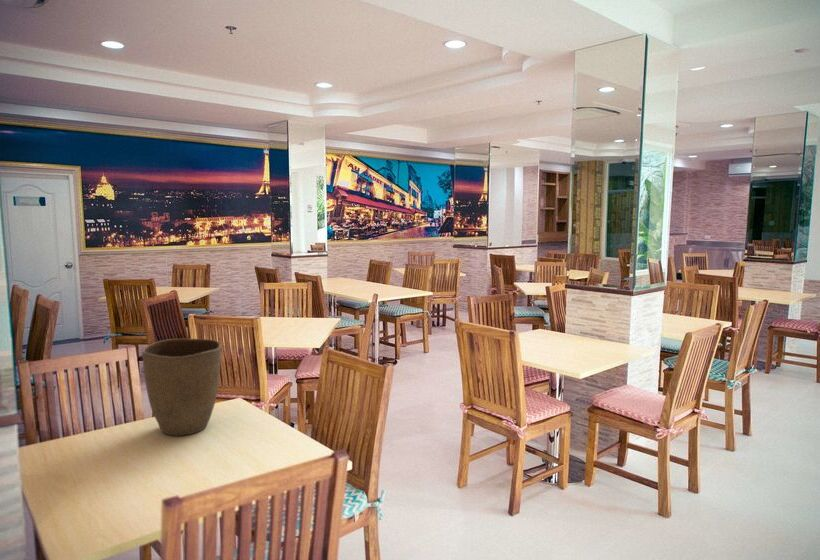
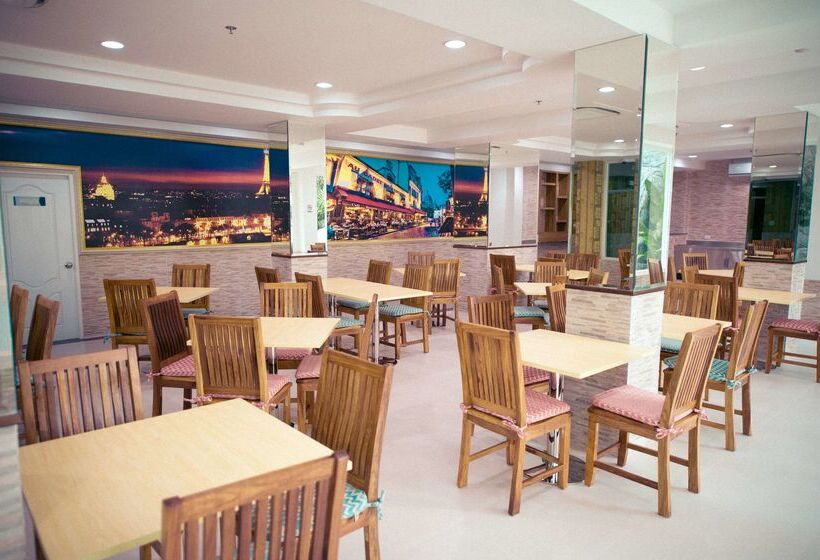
- vase (184, 386)
